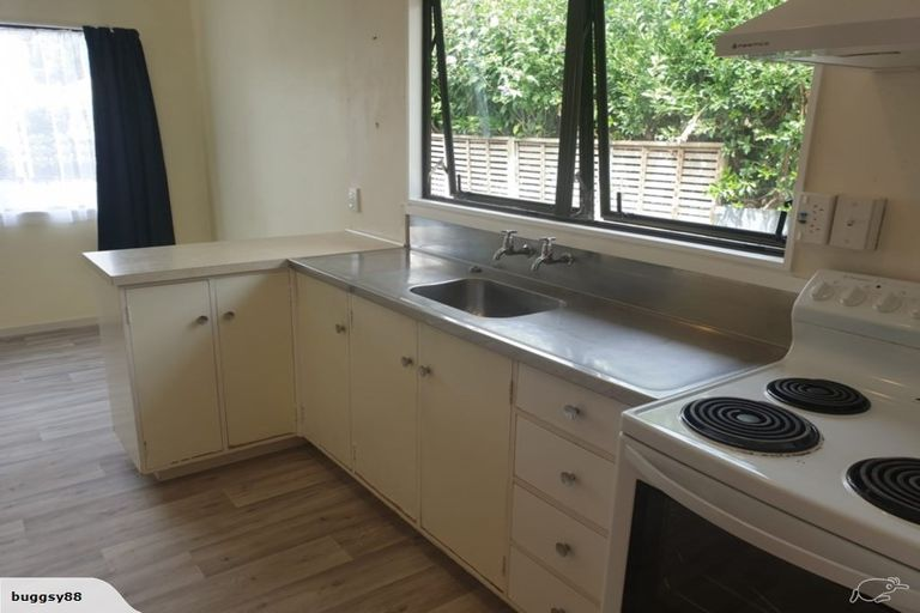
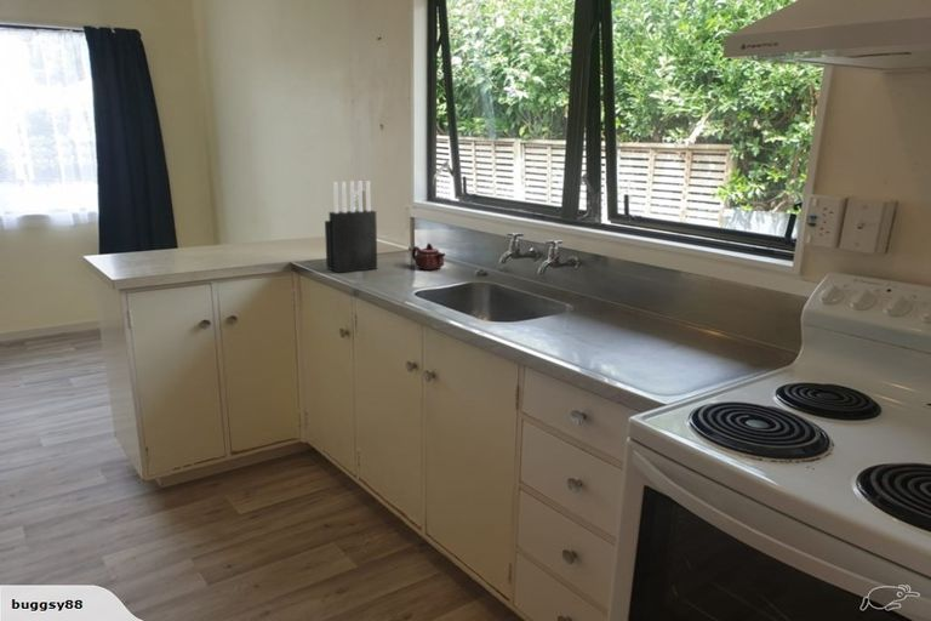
+ teapot (428, 255)
+ knife block (349, 224)
